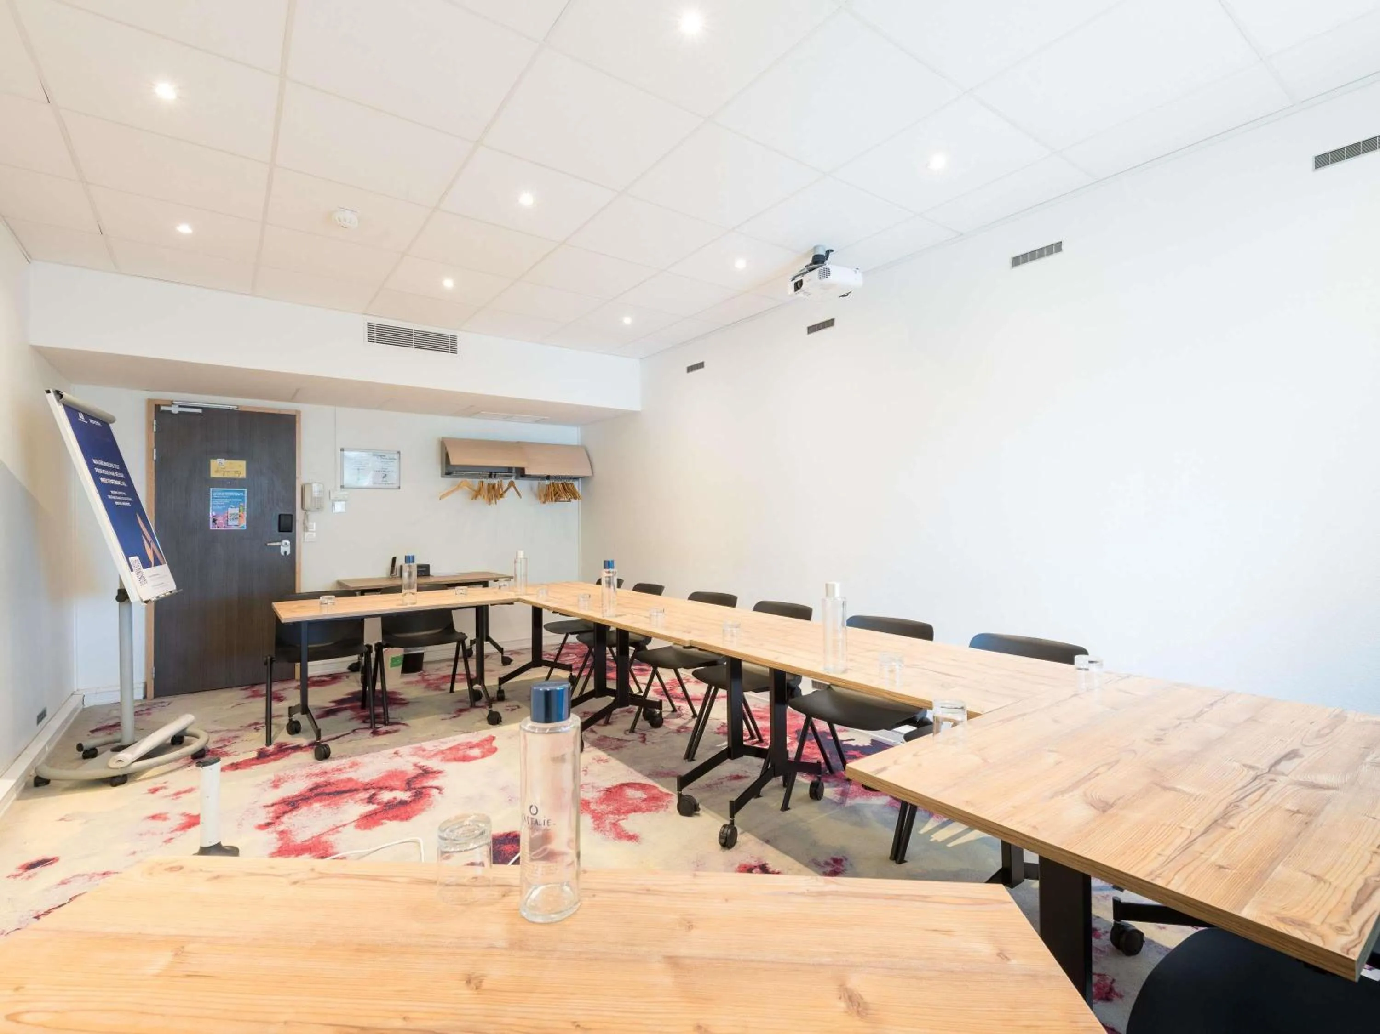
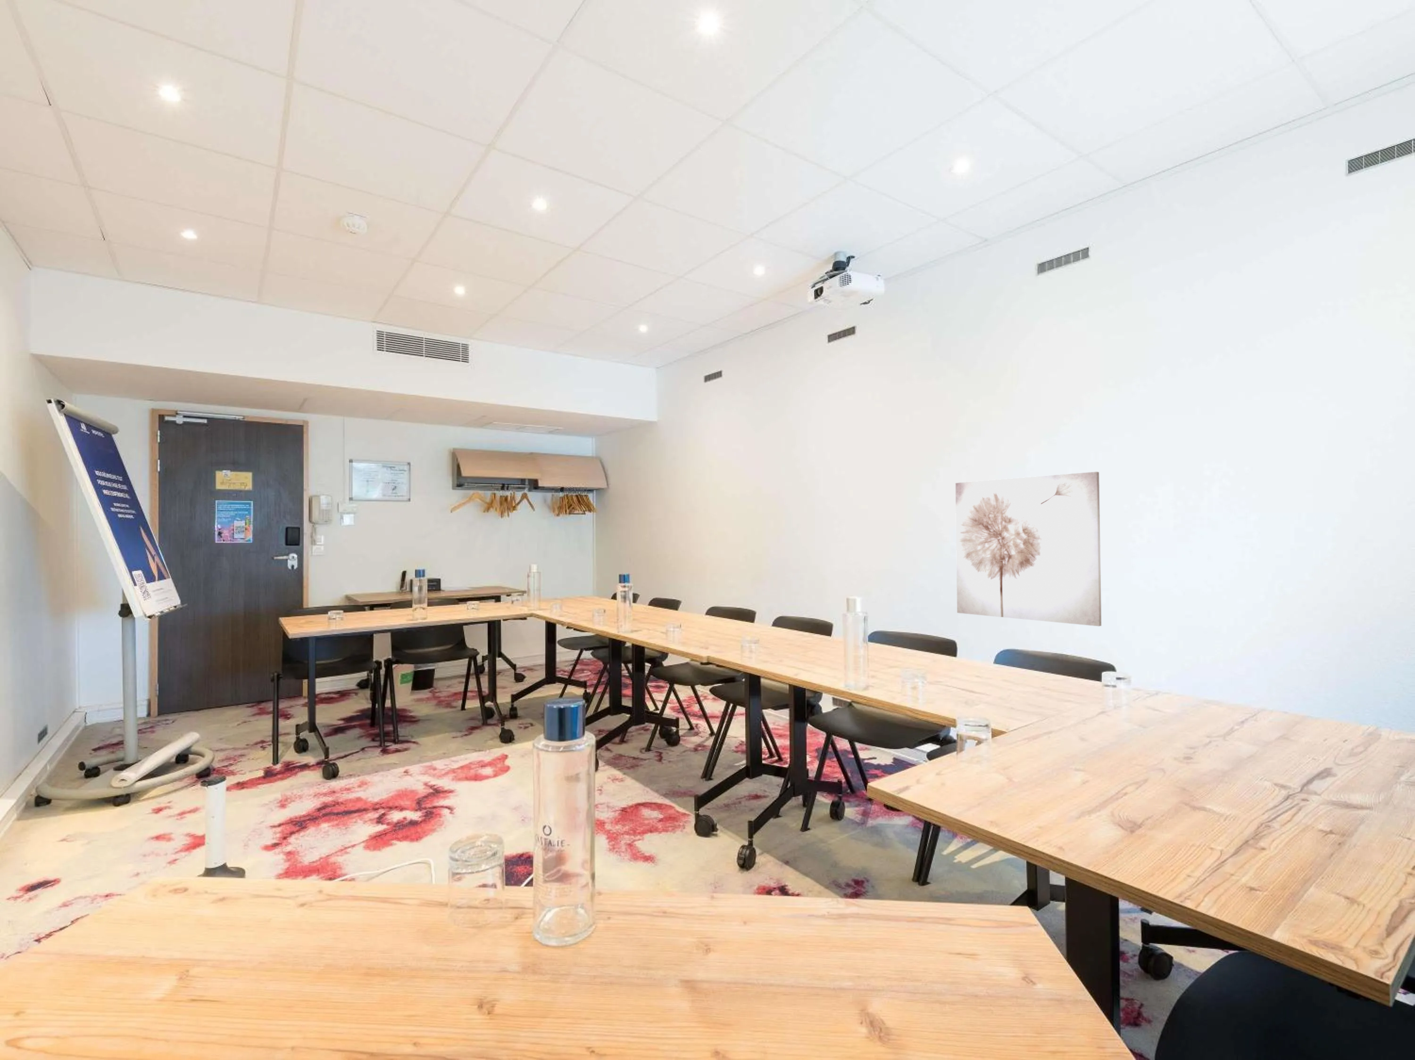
+ wall art (1022, 548)
